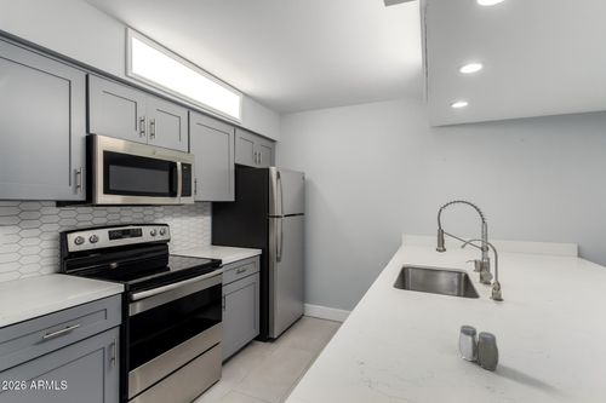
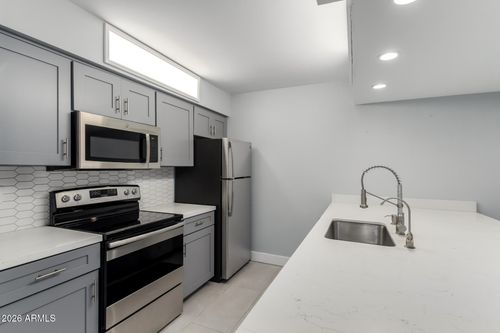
- salt and pepper shaker (478, 345)
